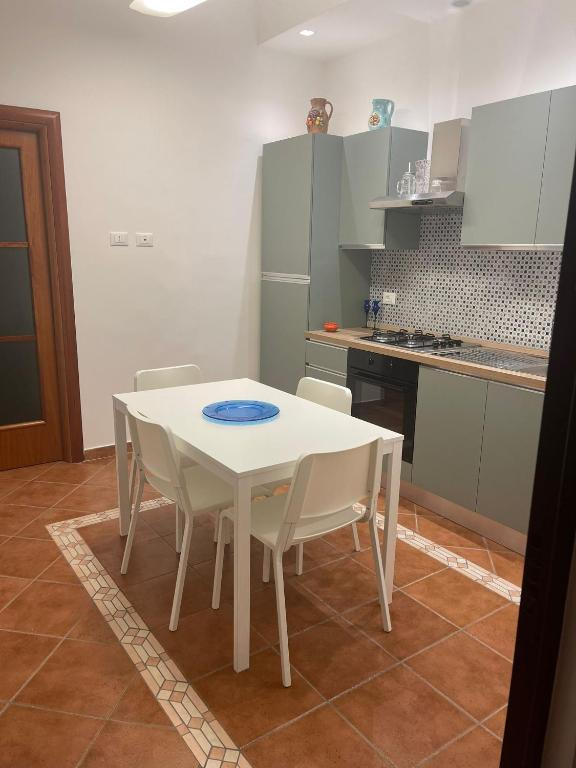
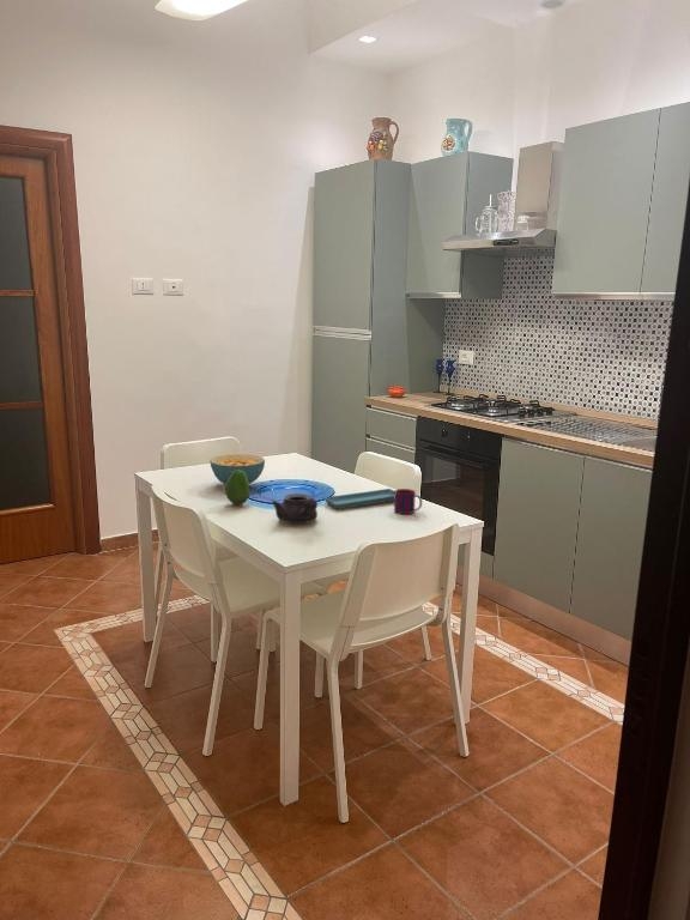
+ mug (407, 502)
+ fruit (237, 486)
+ cereal bowl (235, 470)
+ saucer (363, 498)
+ teapot (298, 508)
